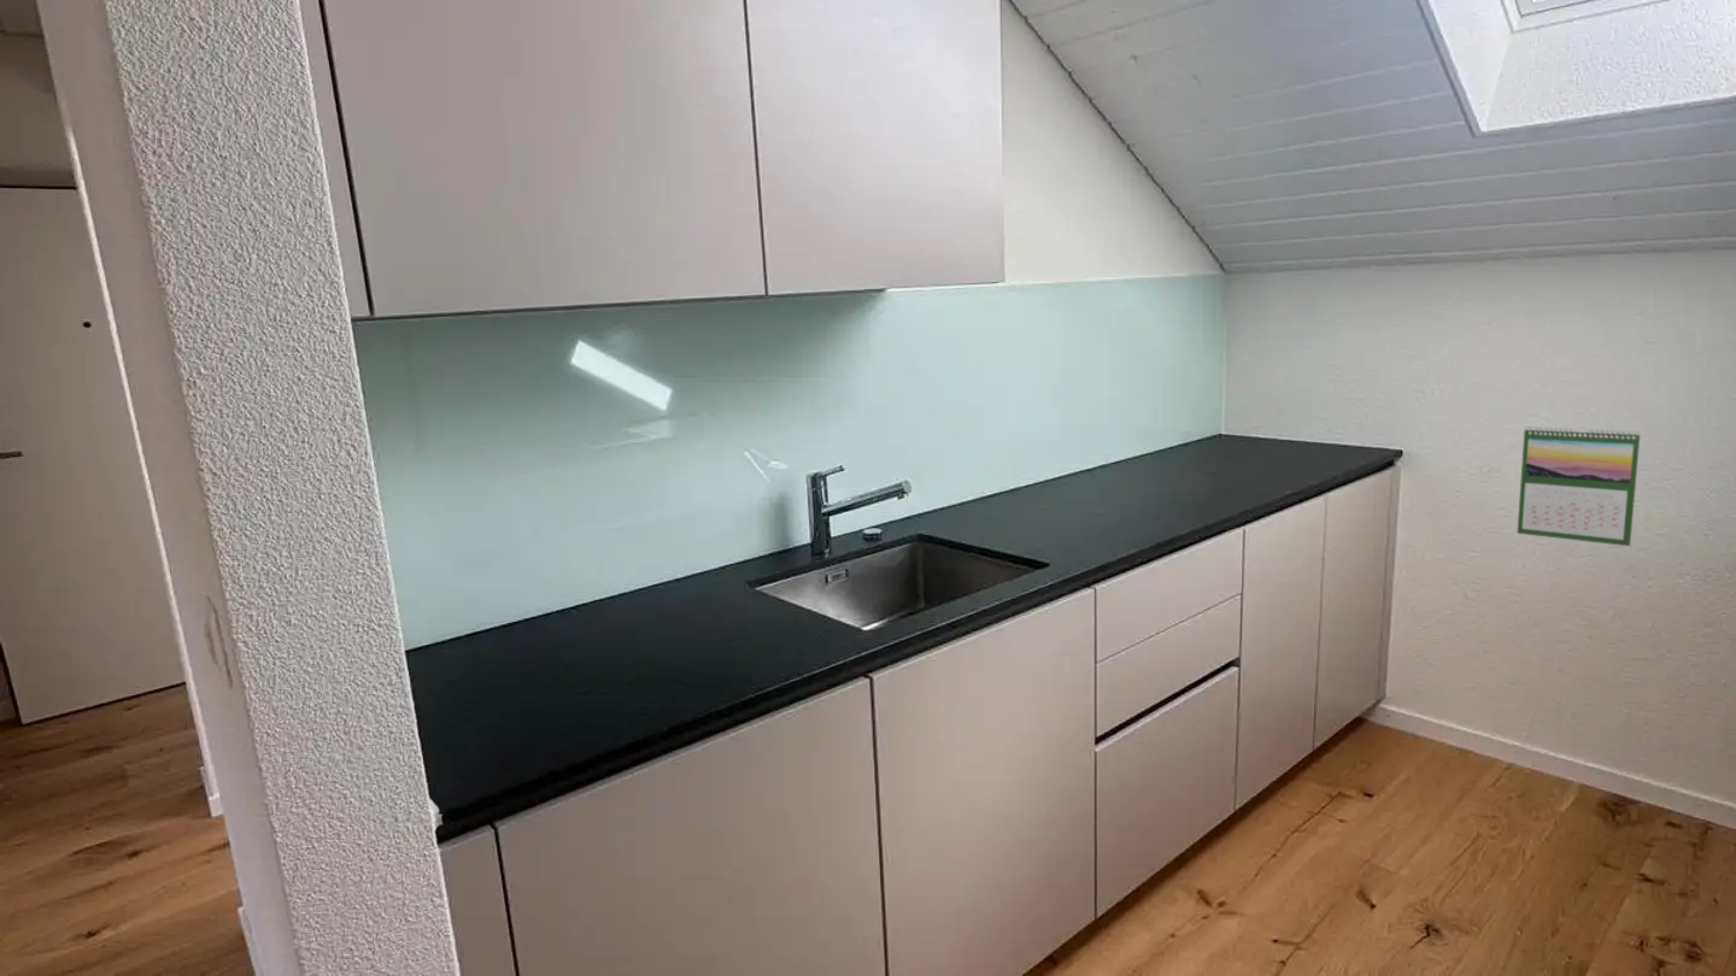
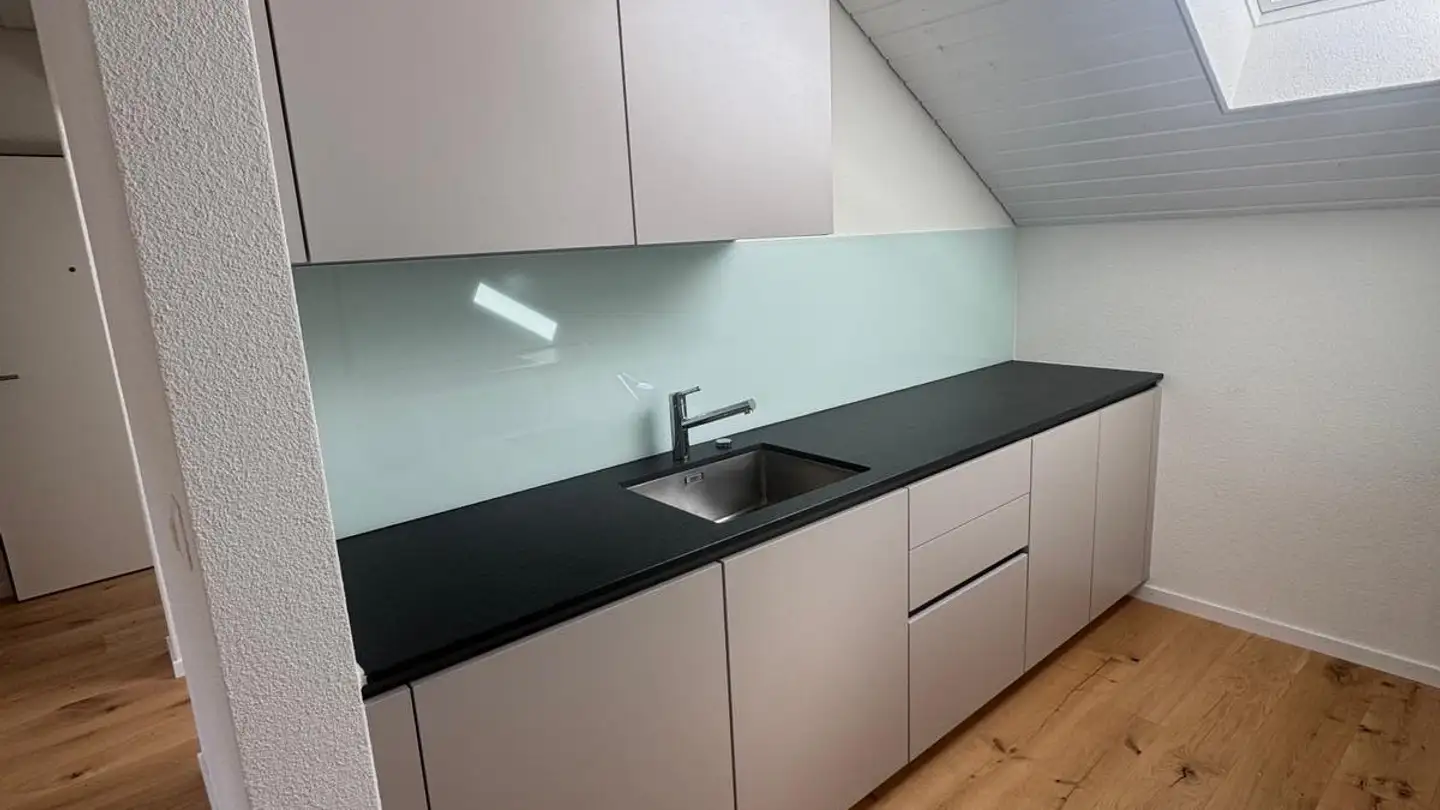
- calendar (1576, 483)
